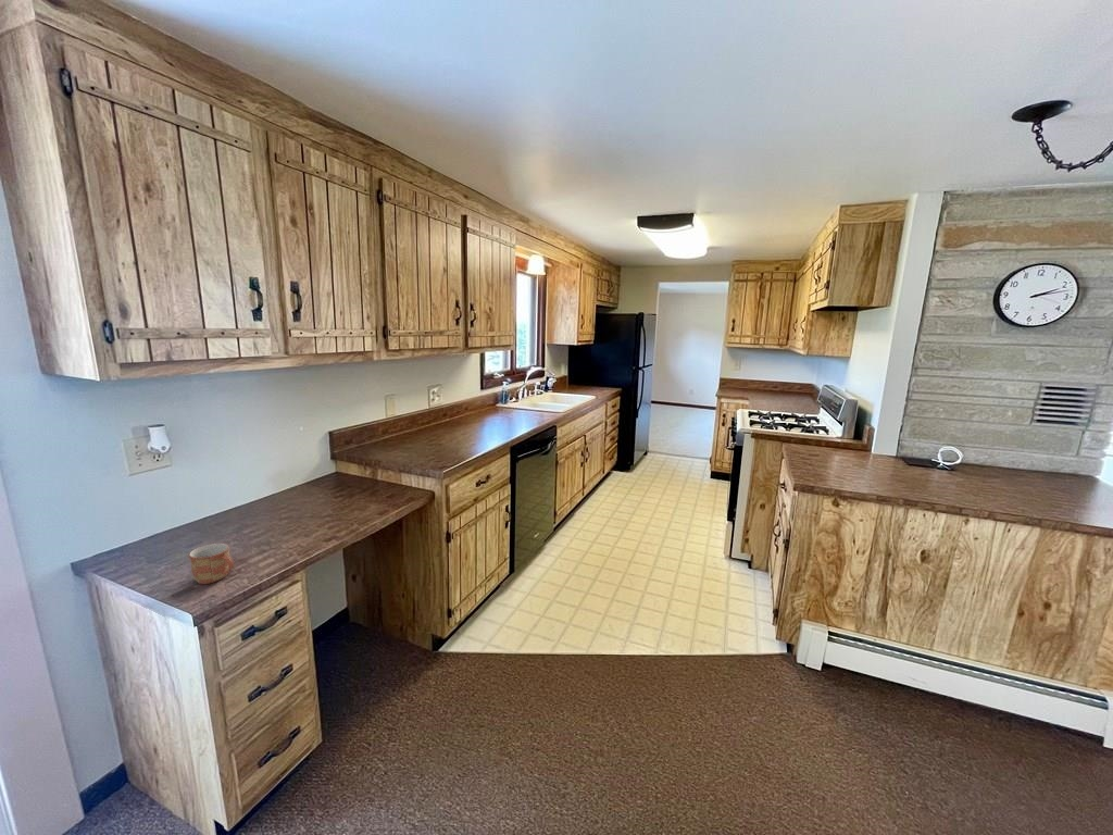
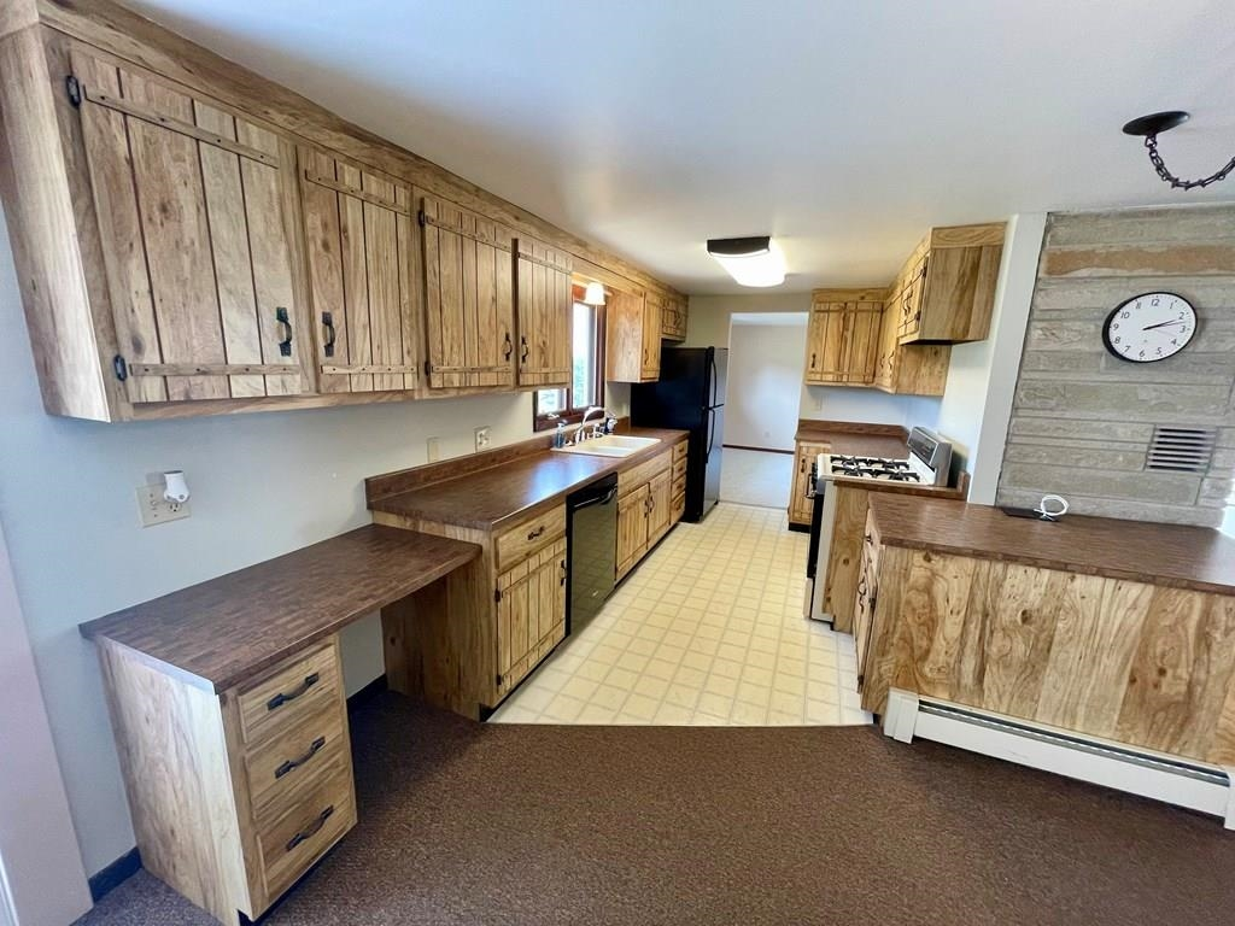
- mug (214, 564)
